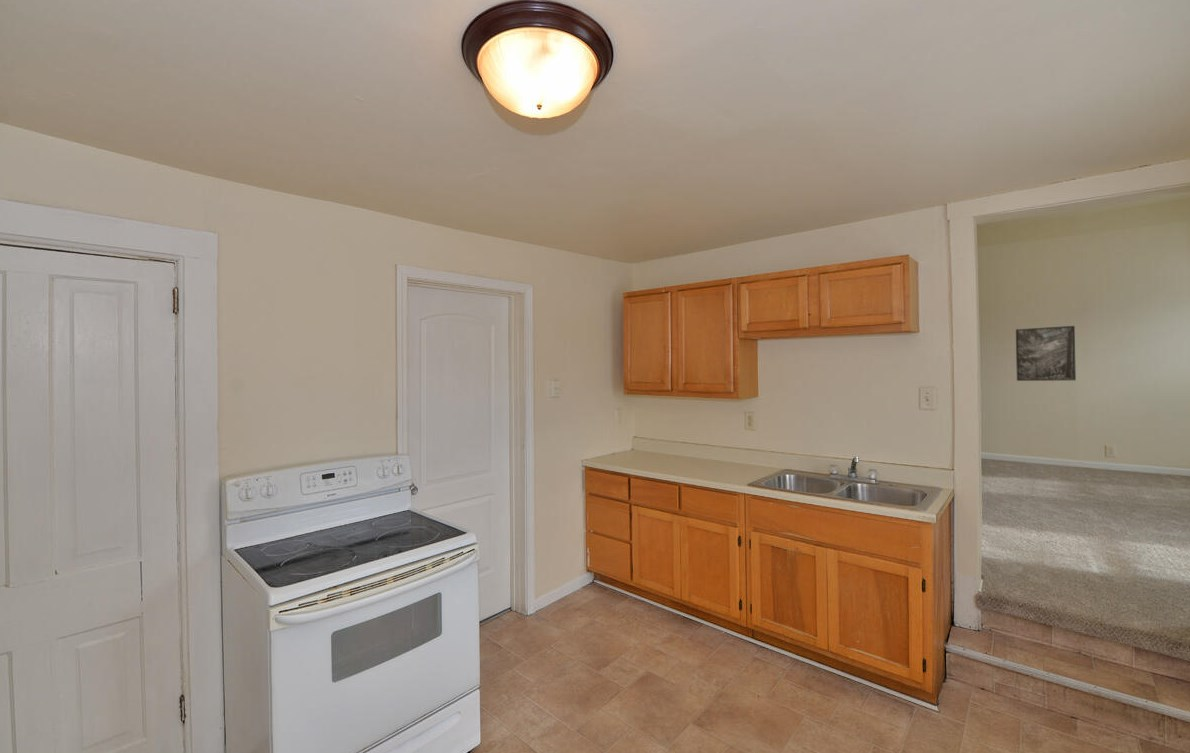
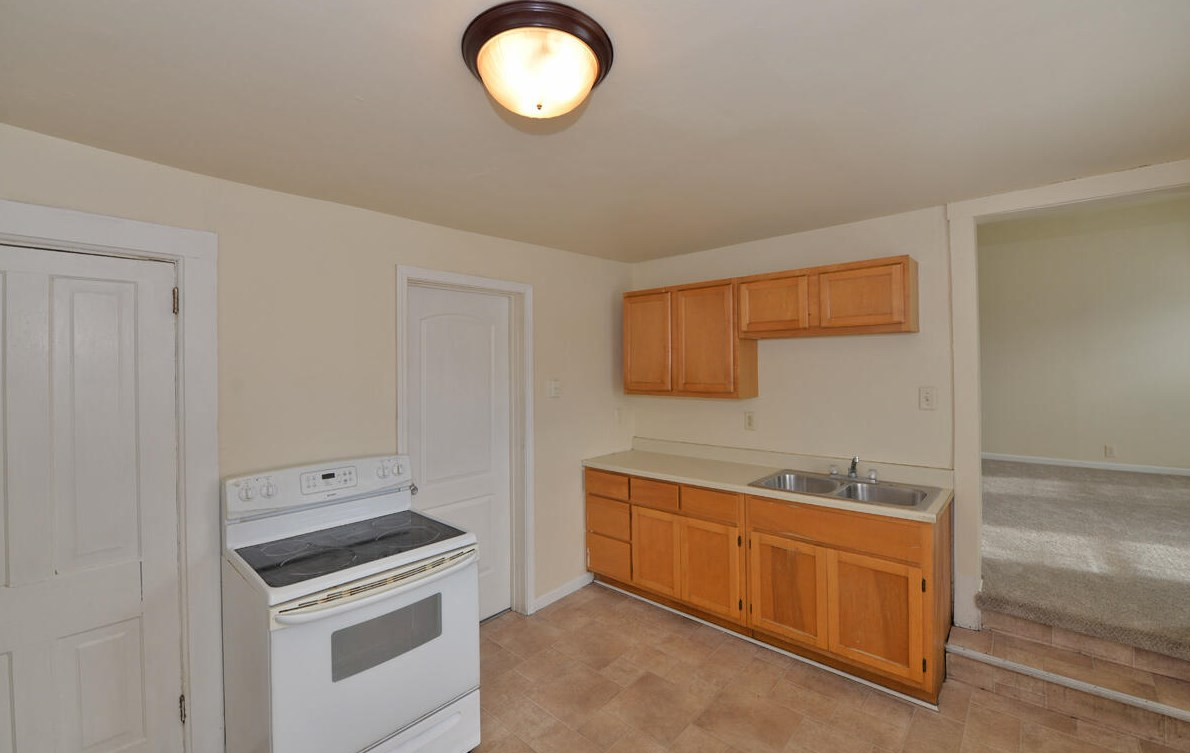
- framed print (1044, 354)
